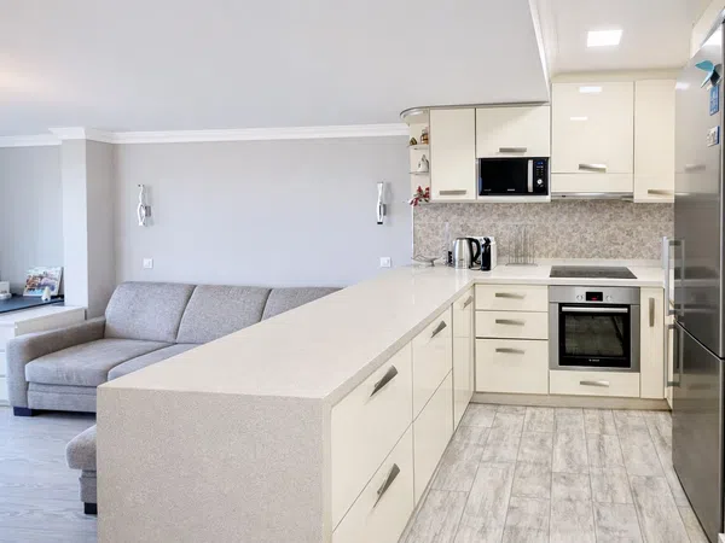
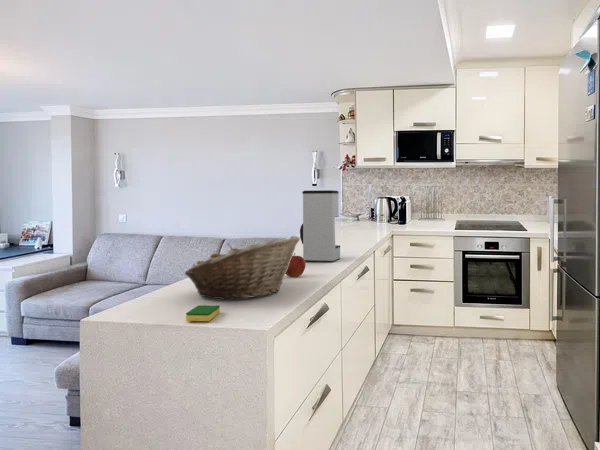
+ apple (293, 264)
+ fruit basket (245, 264)
+ coffee maker (319, 225)
+ dish sponge (203, 313)
